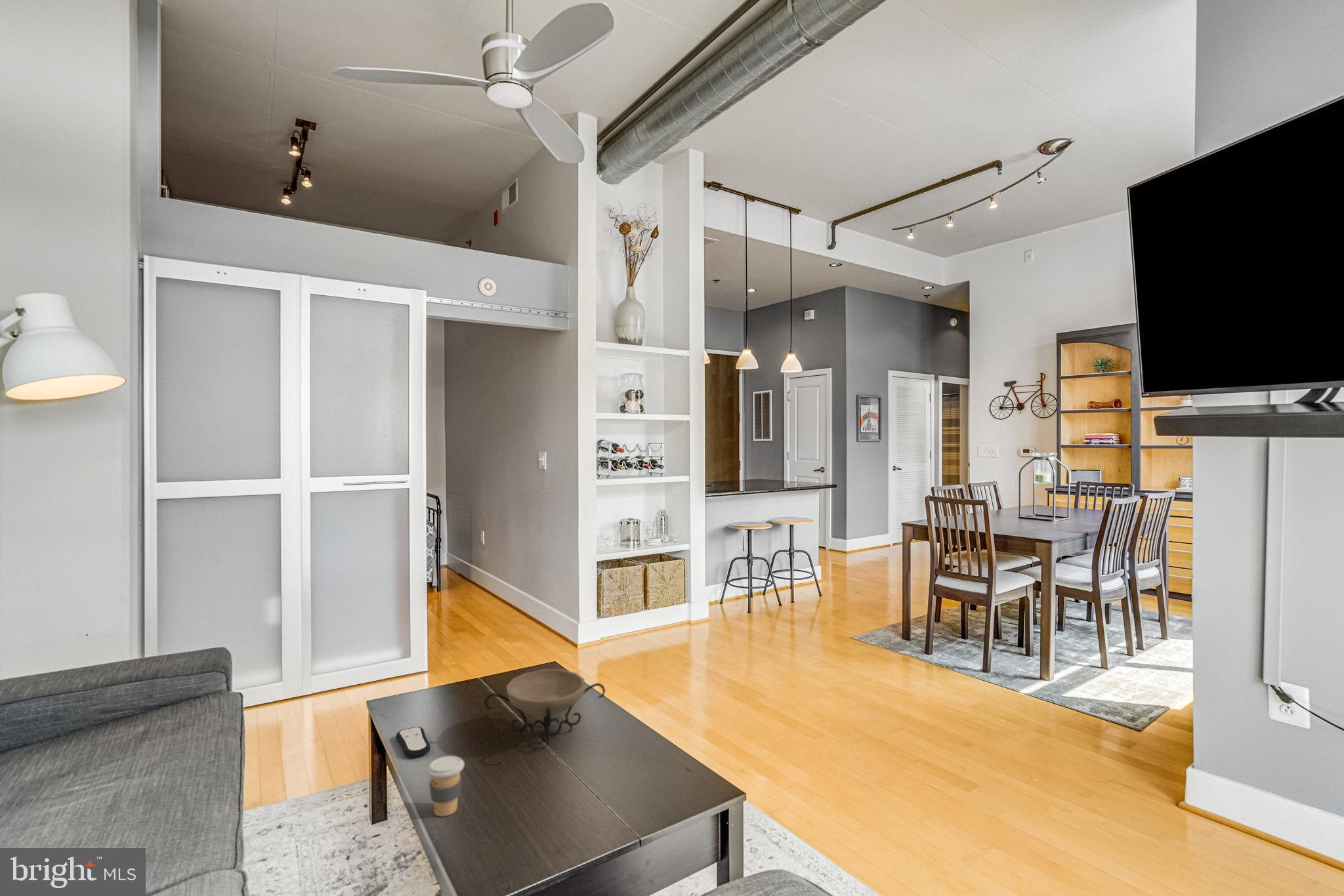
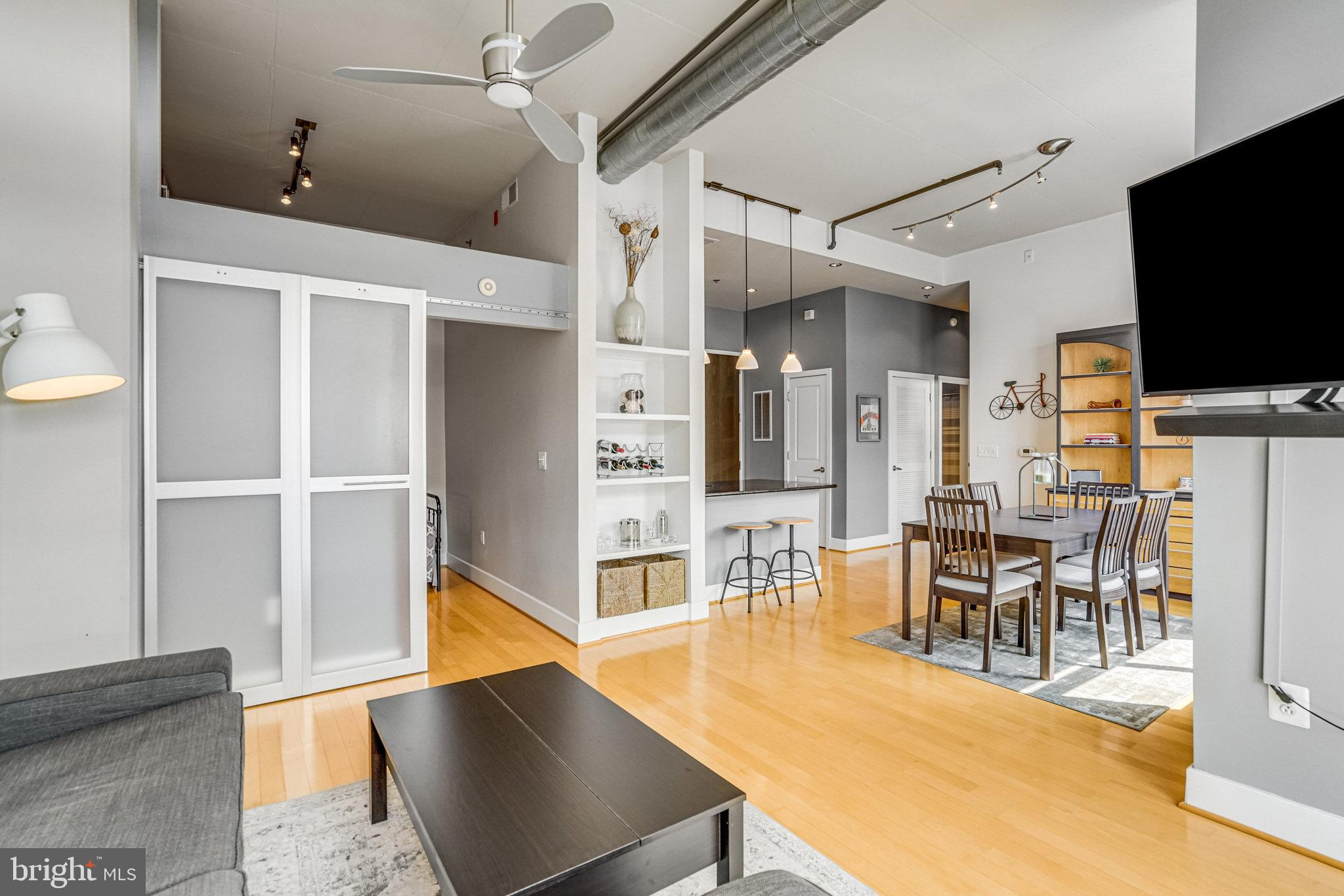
- coffee cup (446, 786)
- decorative bowl (546, 710)
- remote control (413, 741)
